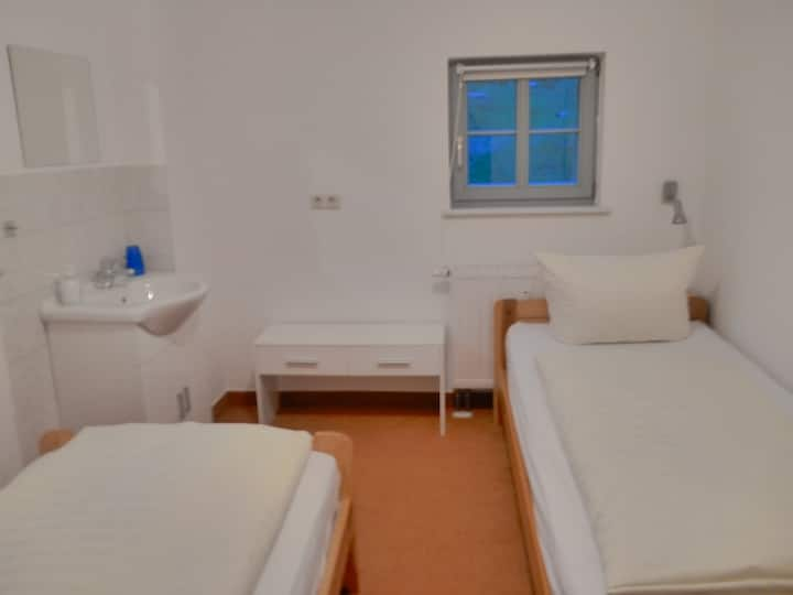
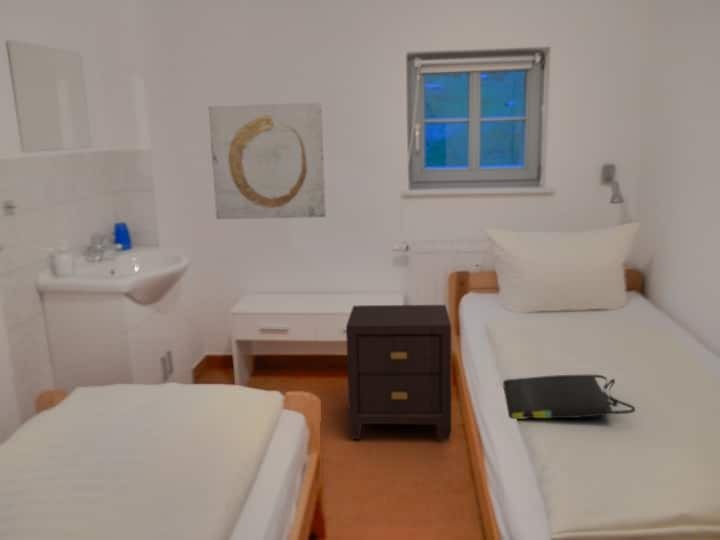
+ wall art (268, 162)
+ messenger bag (563, 395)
+ nightstand (399, 369)
